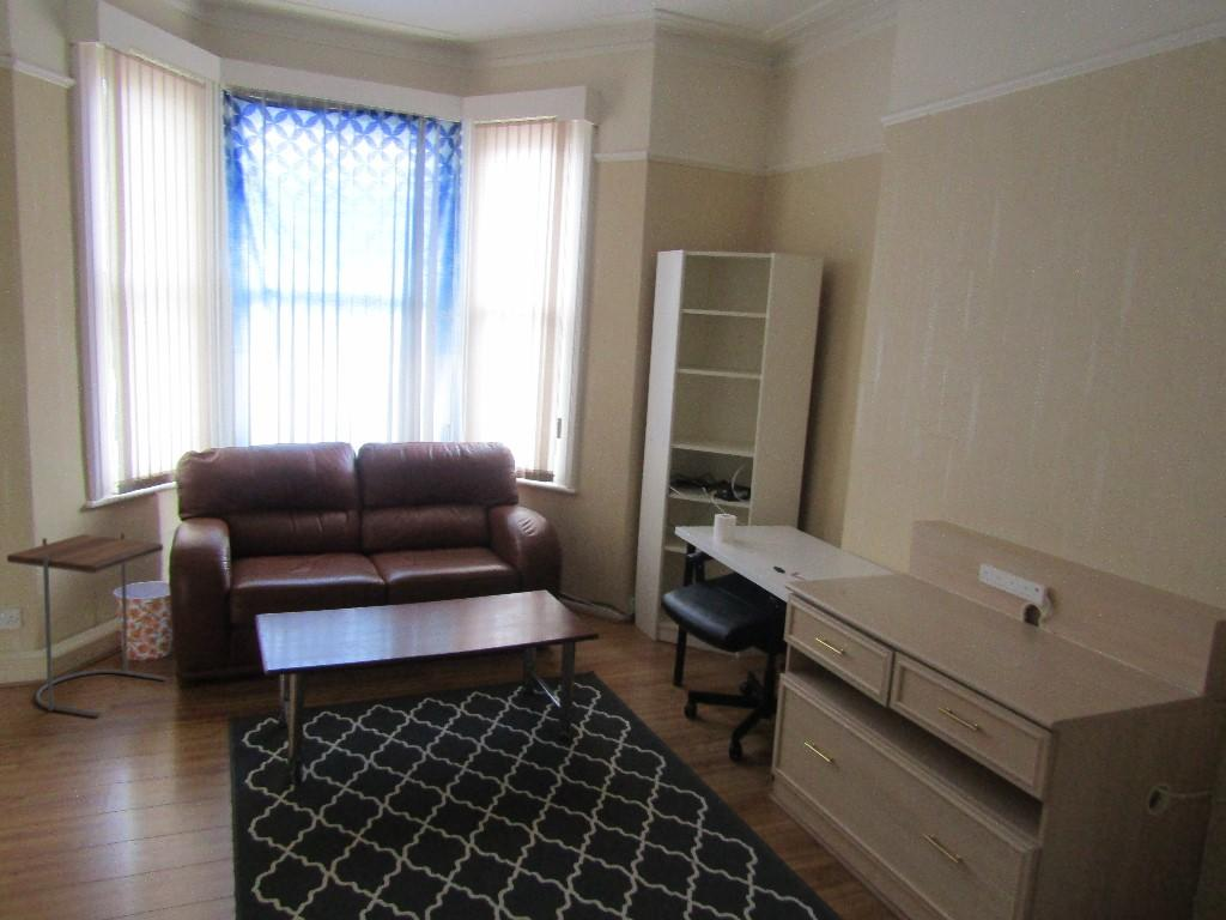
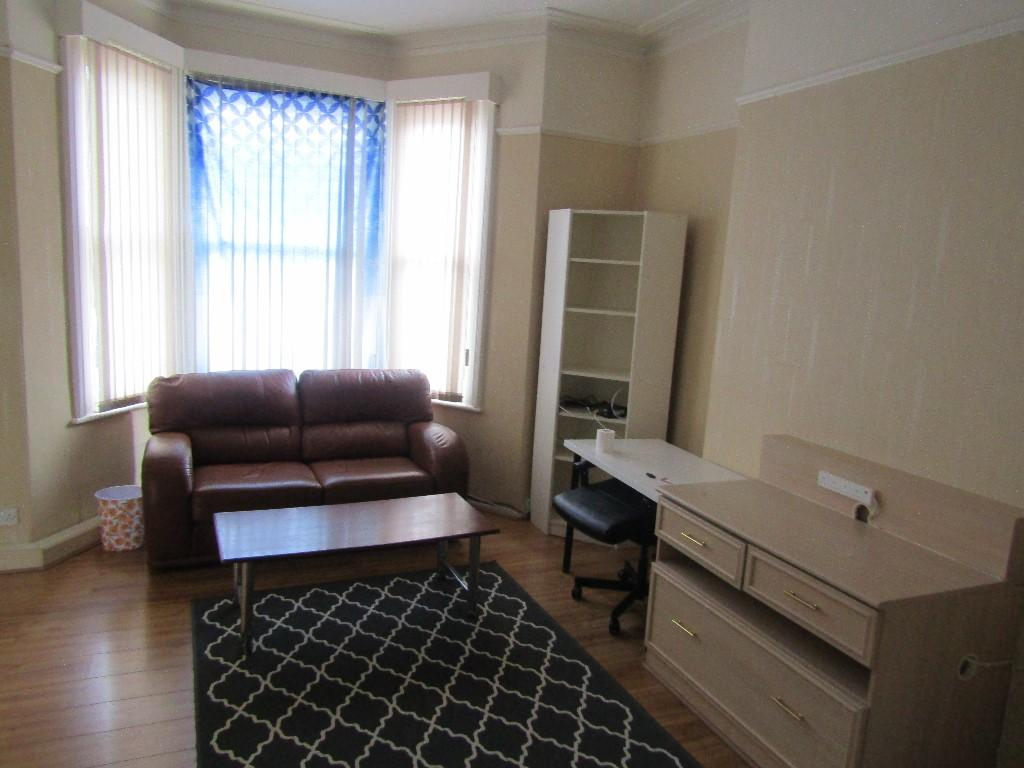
- side table (122, 618)
